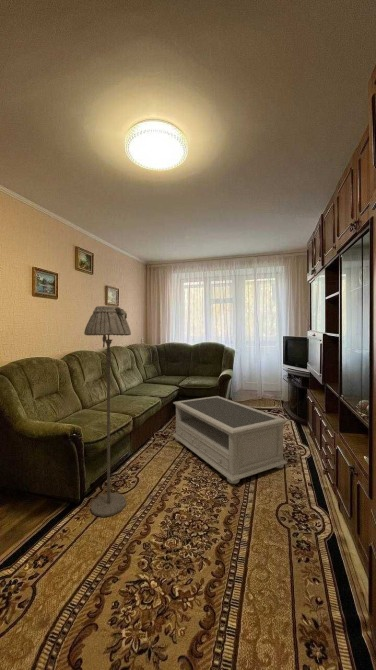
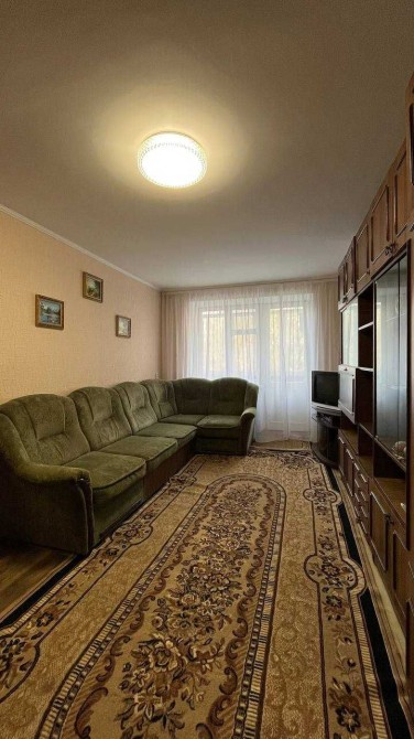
- floor lamp (108, 406)
- coffee table (223, 430)
